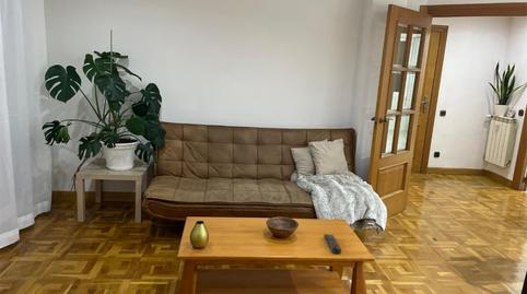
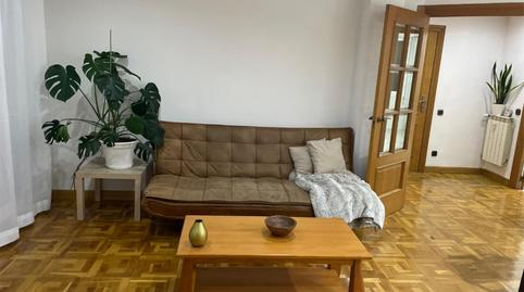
- remote control (331, 243)
